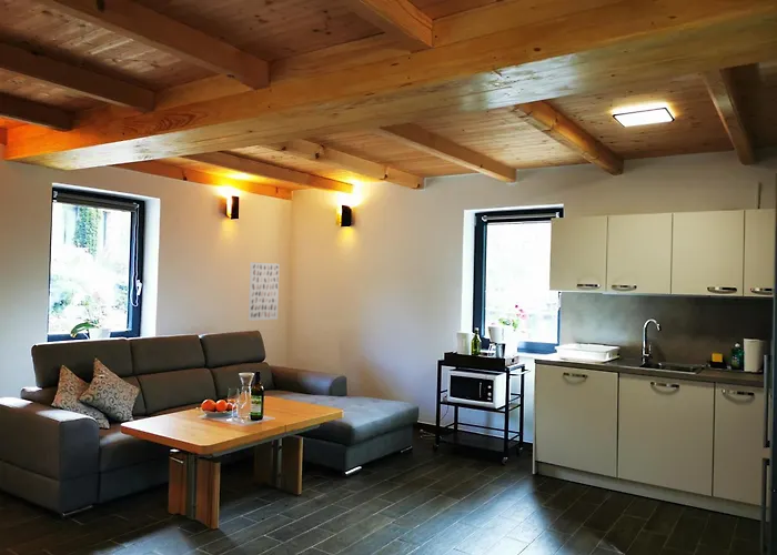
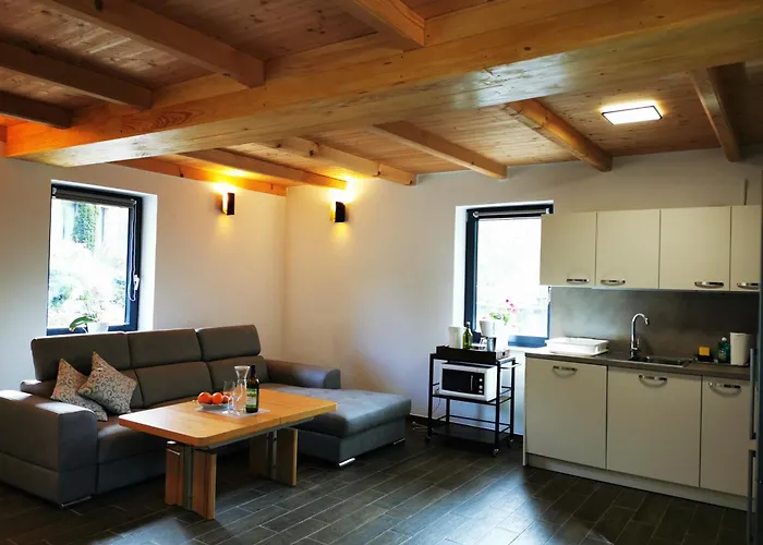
- wall art (264, 291)
